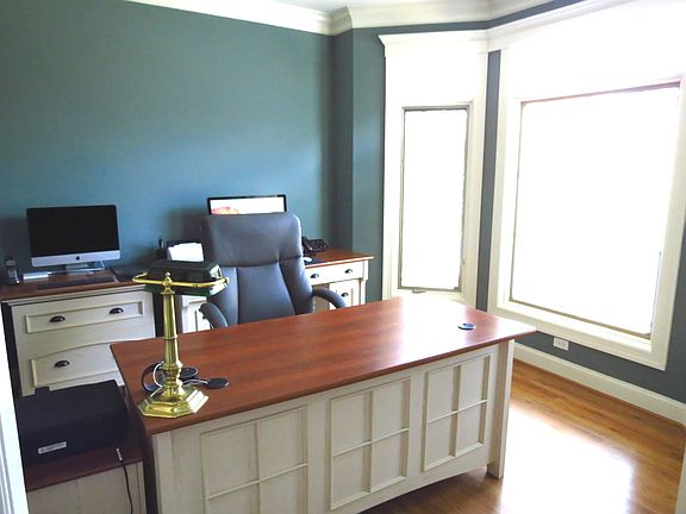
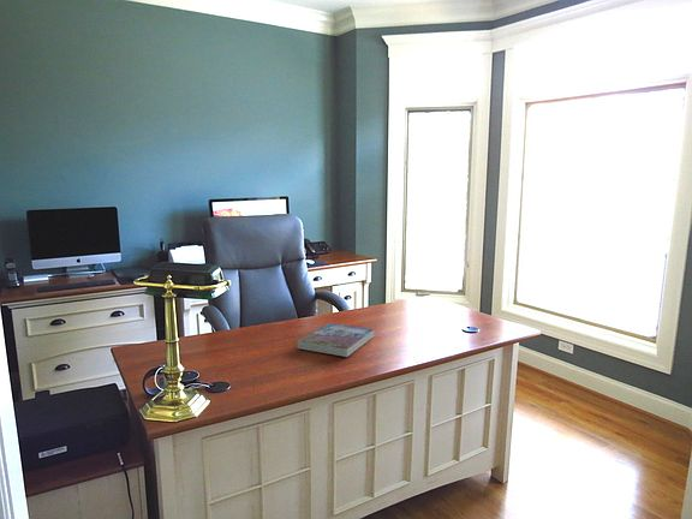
+ book (336, 338)
